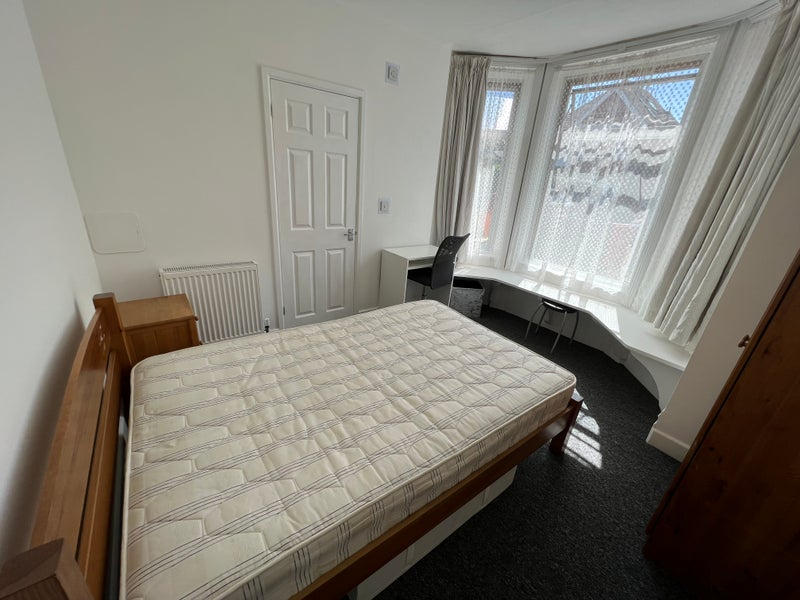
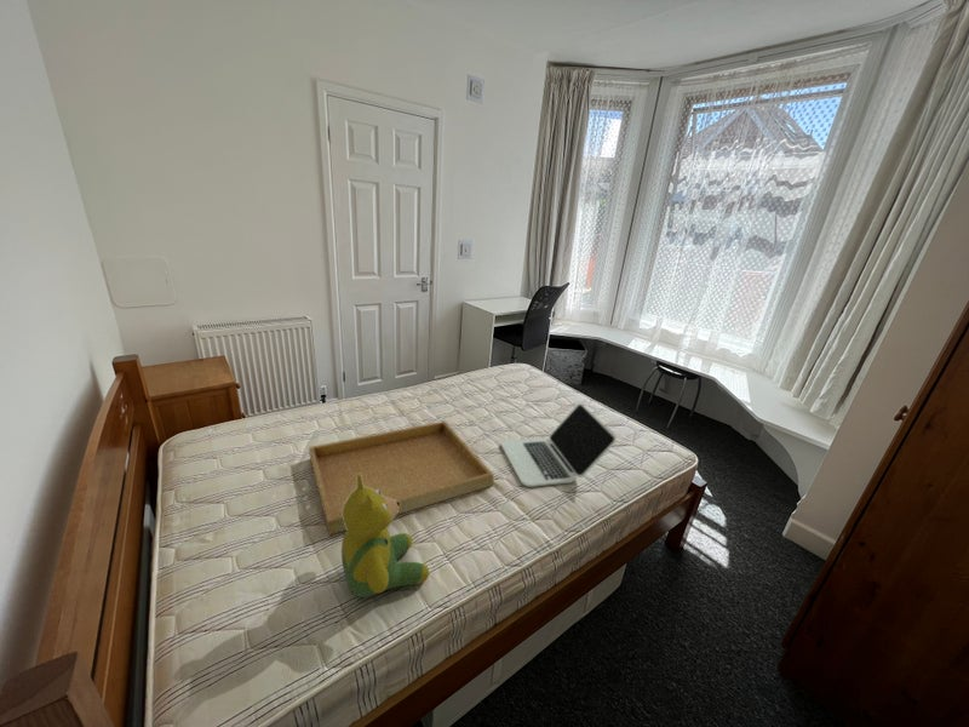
+ tray (399, 465)
+ teddy bear (384, 529)
+ laptop (554, 440)
